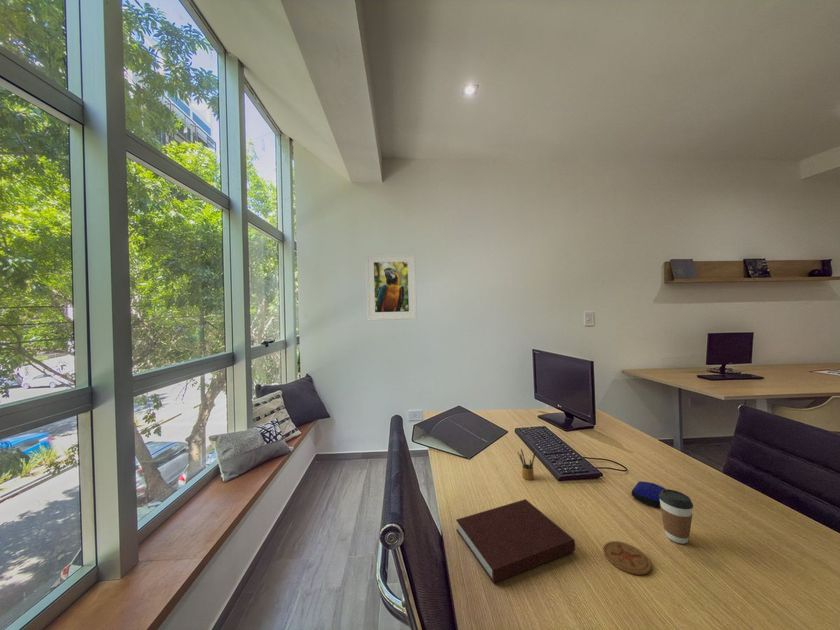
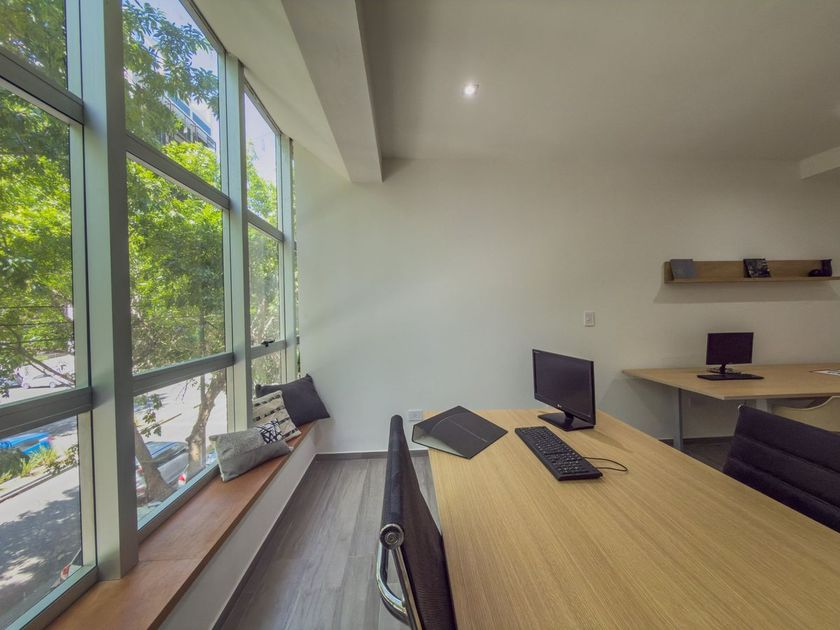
- notebook (512, 534)
- pencil box (527, 464)
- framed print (391, 287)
- coaster (626, 556)
- computer mouse (650, 491)
- coffee cup (675, 516)
